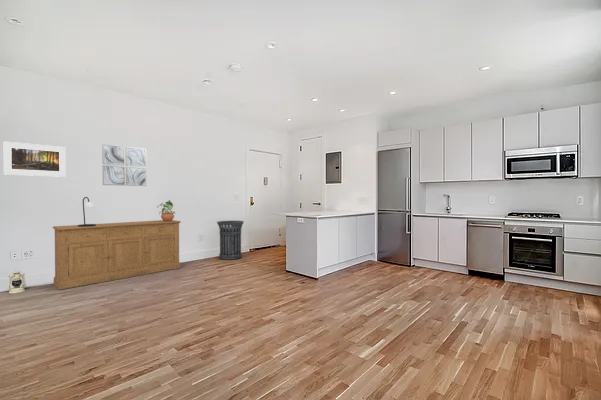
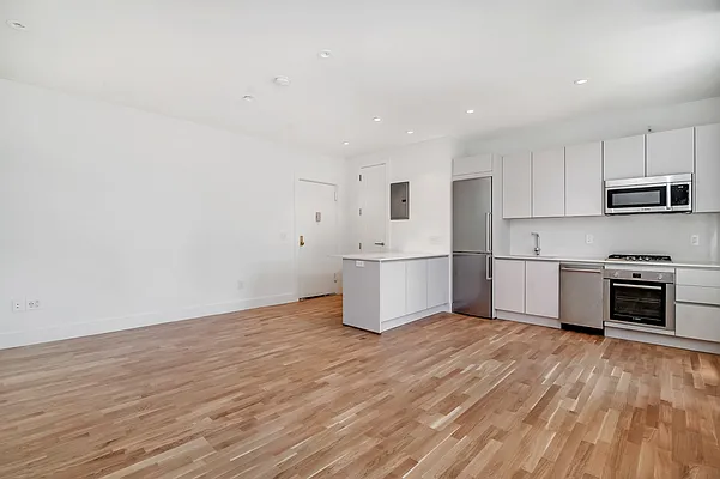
- wall art (124, 165)
- table lamp (84, 212)
- potted plant (167, 210)
- trash can (230, 239)
- sideboard (123, 249)
- lantern (16, 279)
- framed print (36, 160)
